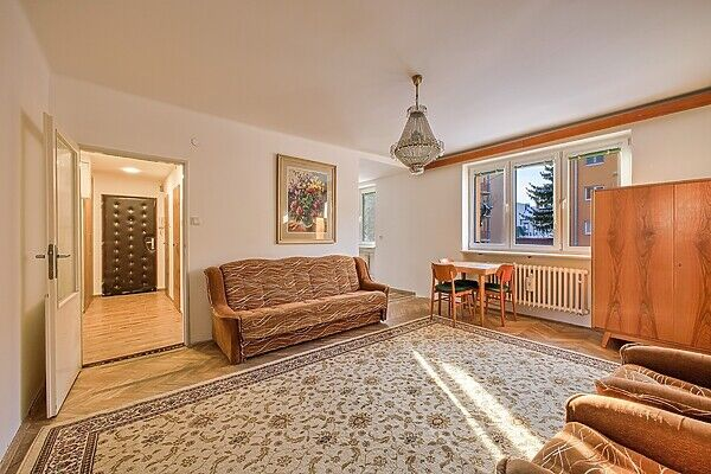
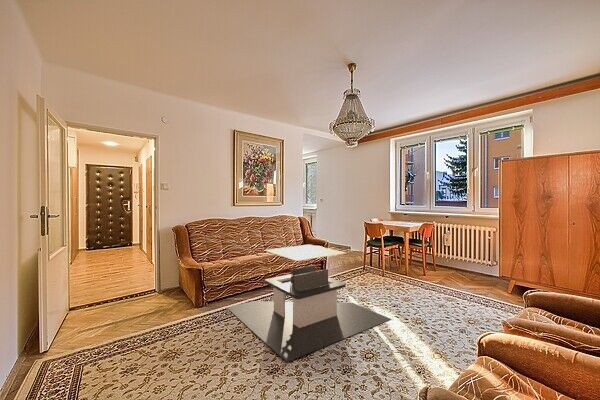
+ coffee table (304, 282)
